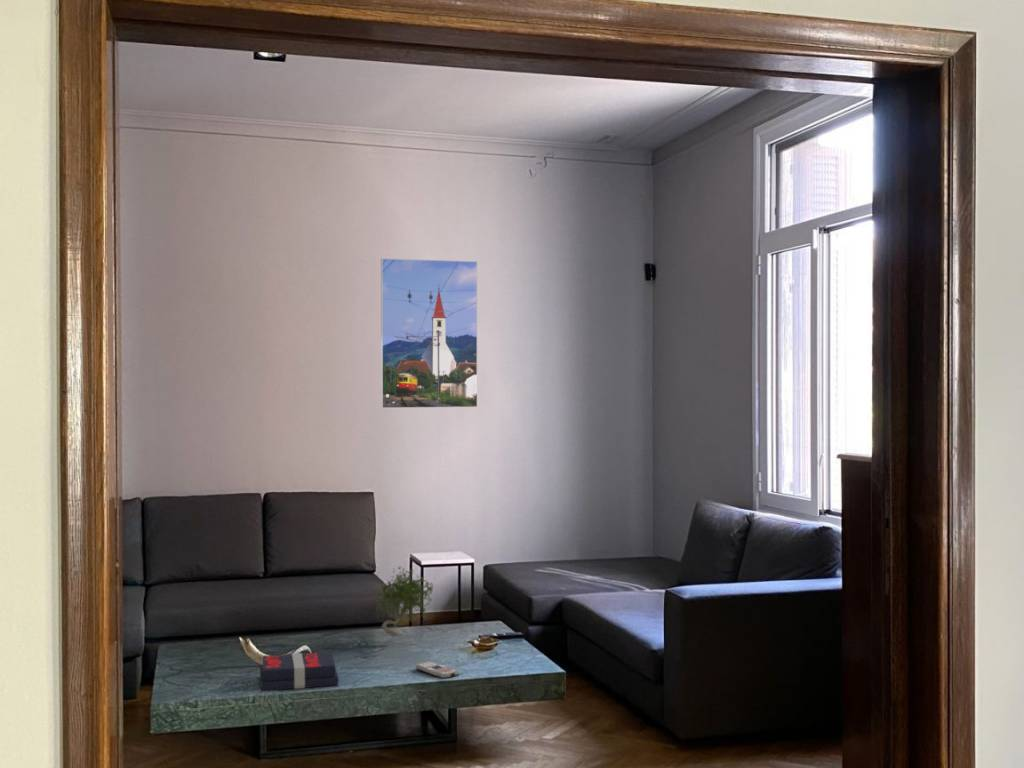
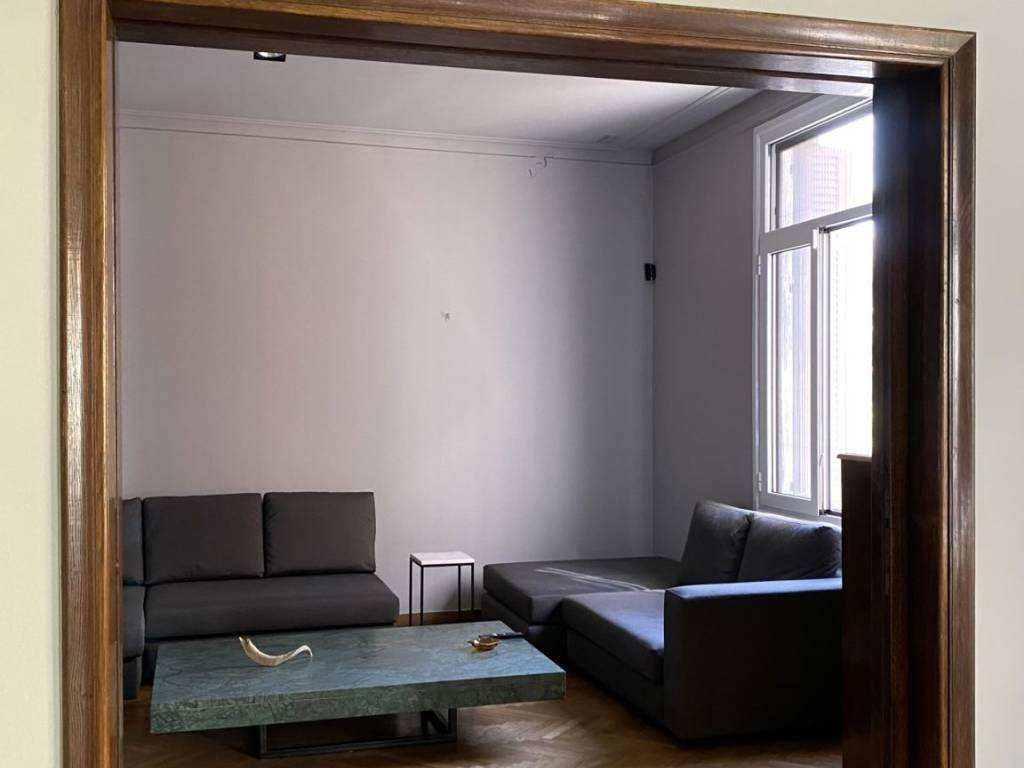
- remote control (436, 669)
- plant (398, 602)
- book (298, 670)
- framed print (429, 333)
